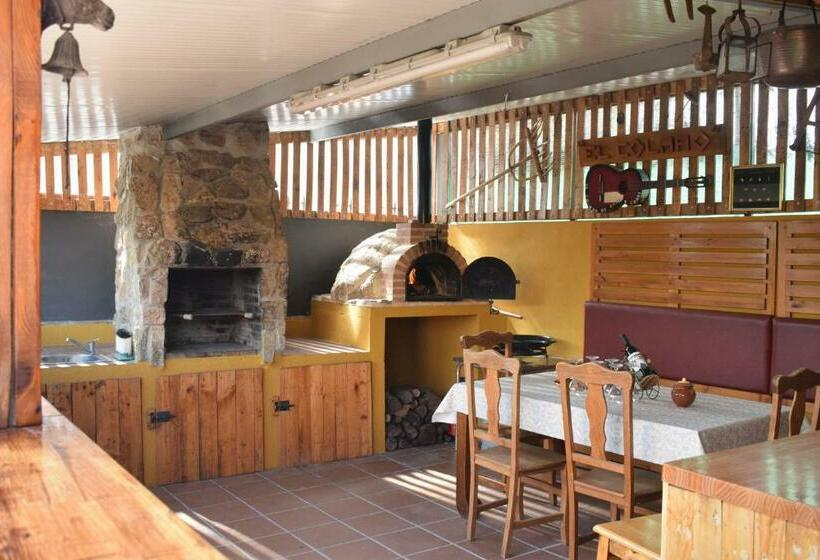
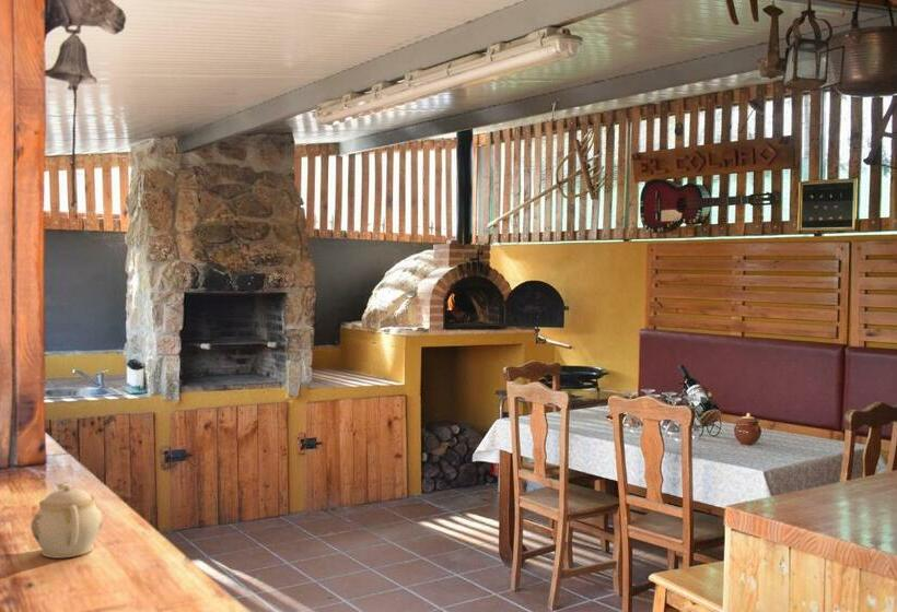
+ teapot (68, 518)
